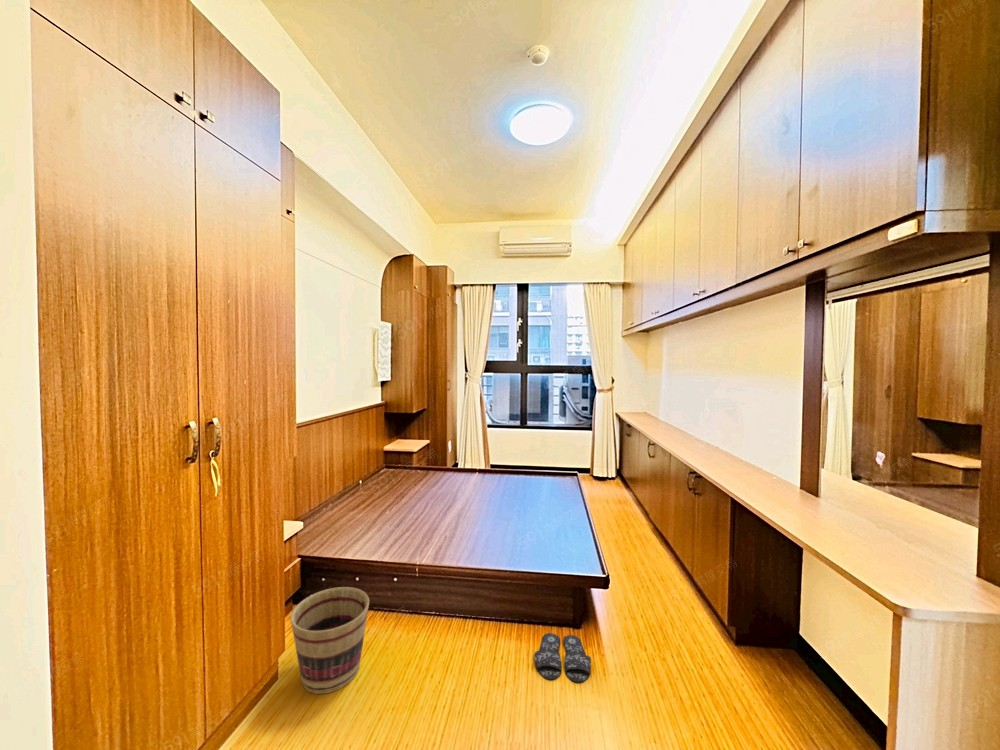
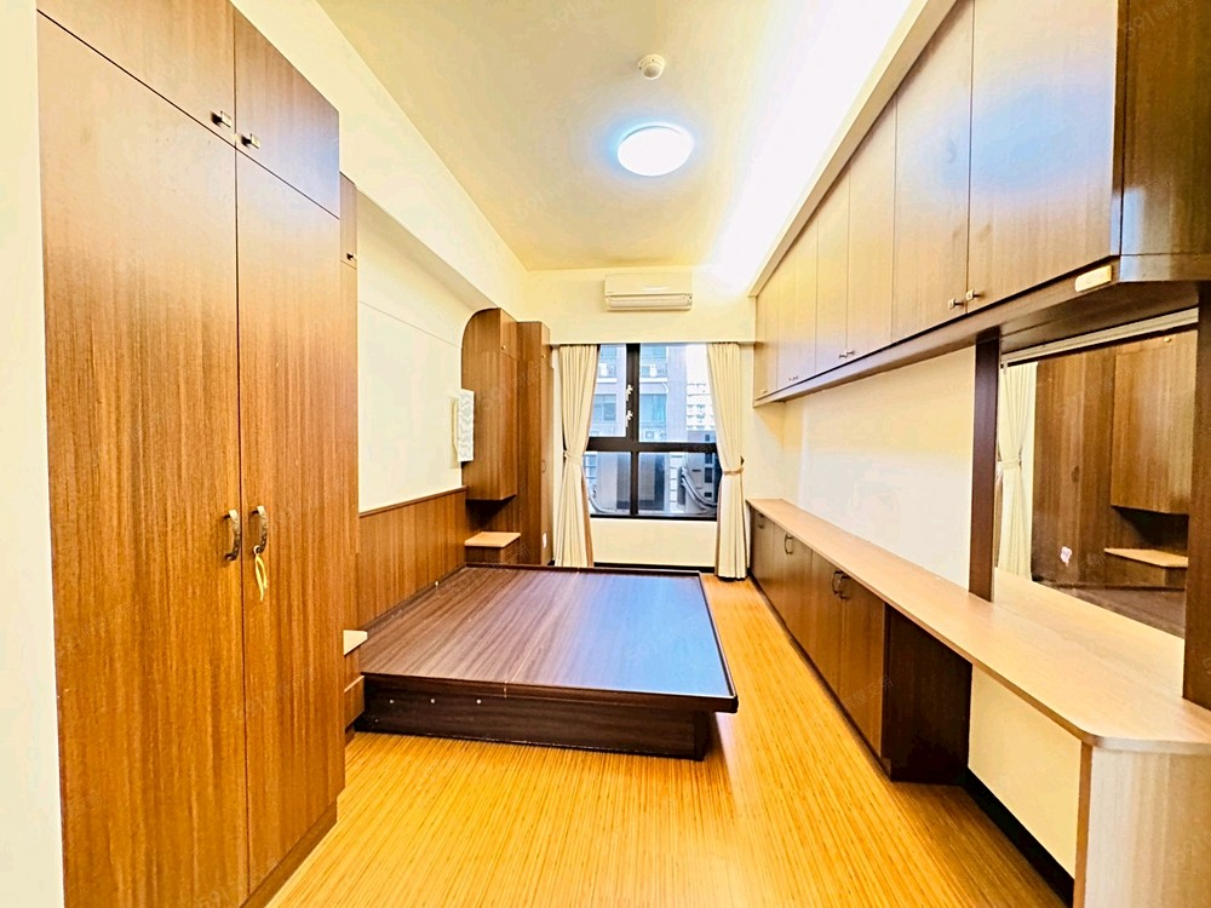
- slippers (559, 654)
- basket (331, 639)
